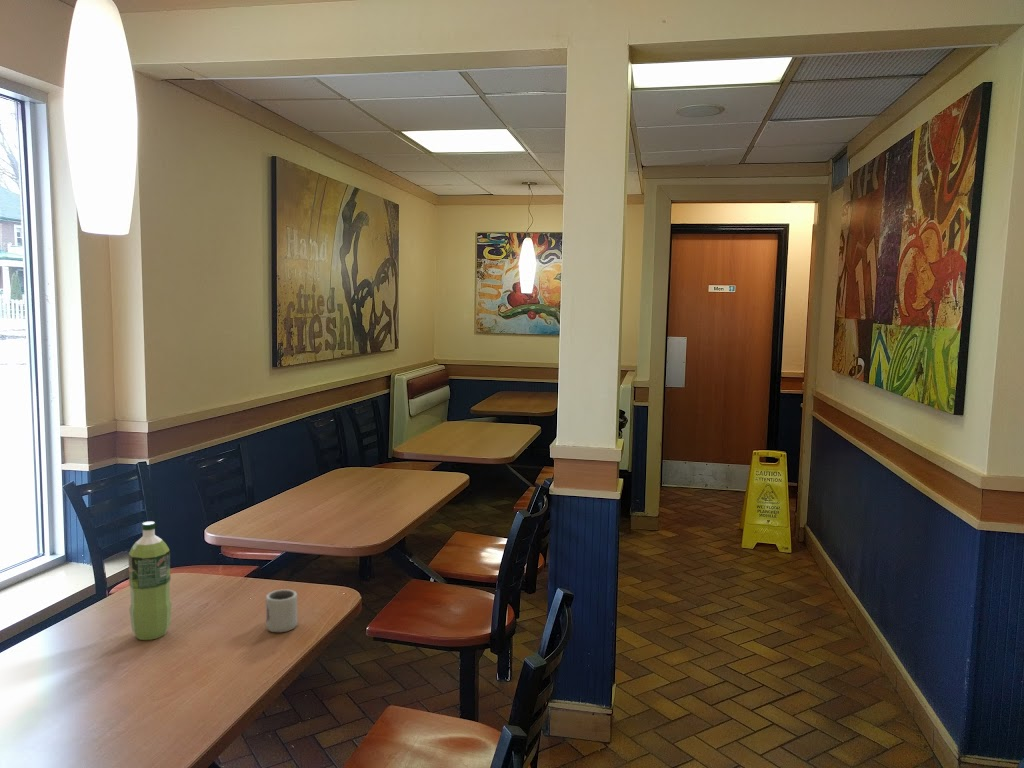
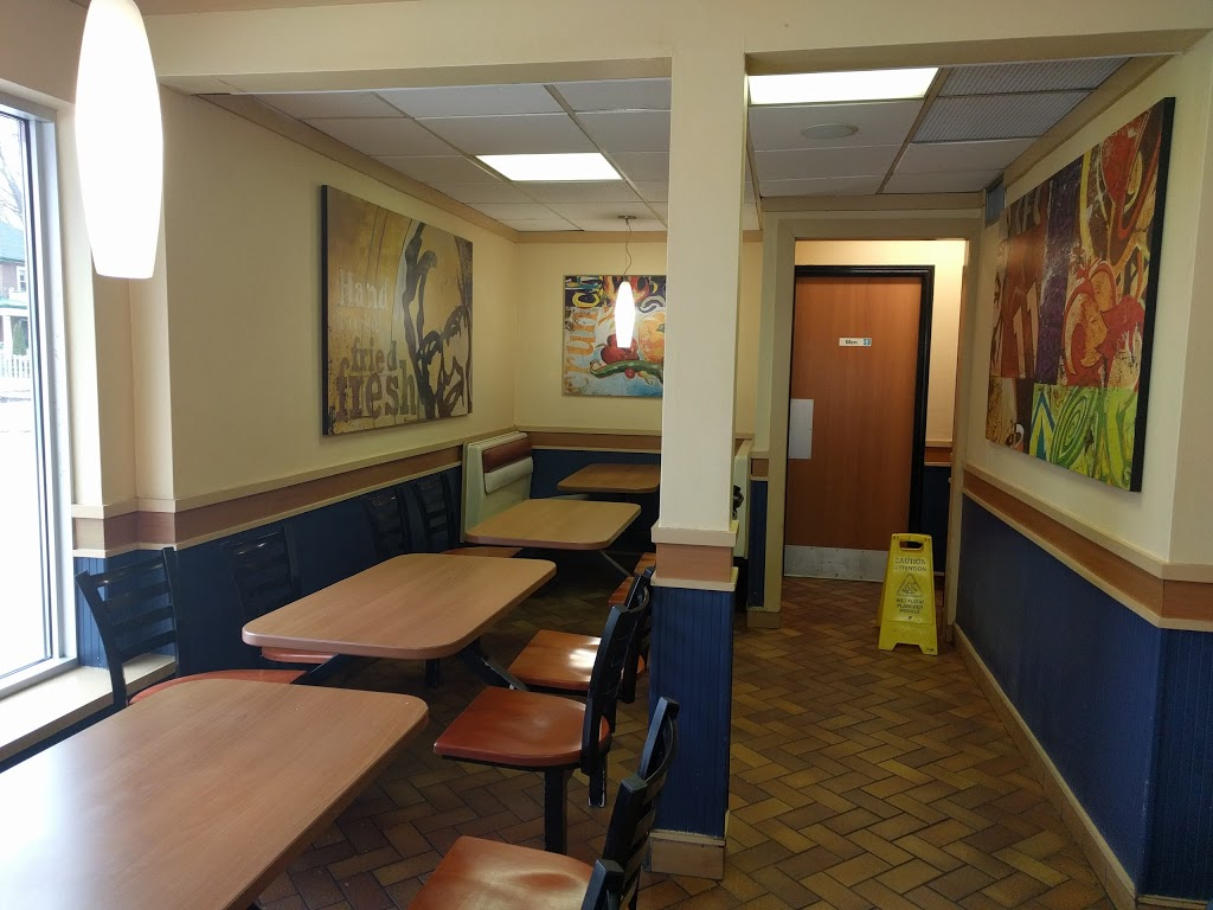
- pop (150, 578)
- cup (282, 608)
